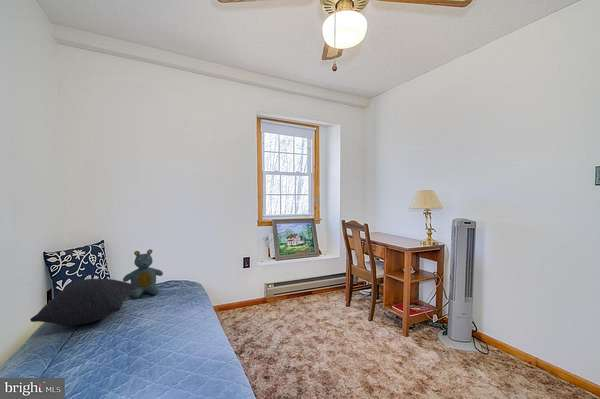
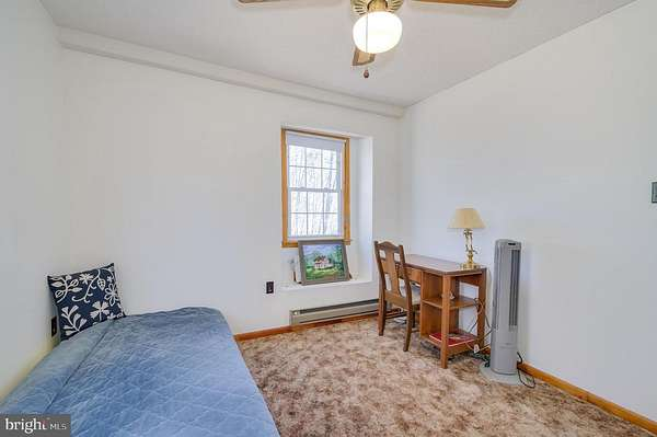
- teddy bear (144, 272)
- pillow (91, 300)
